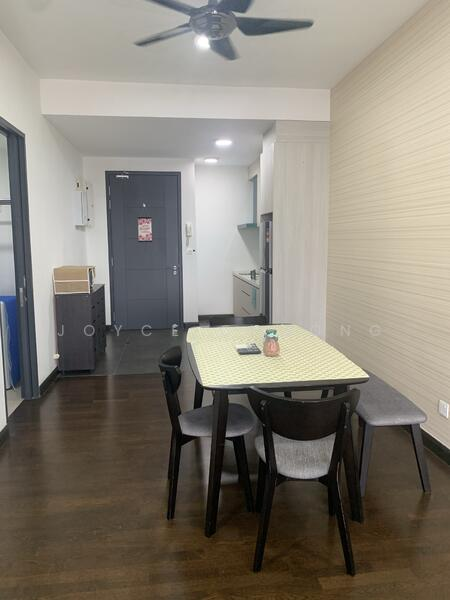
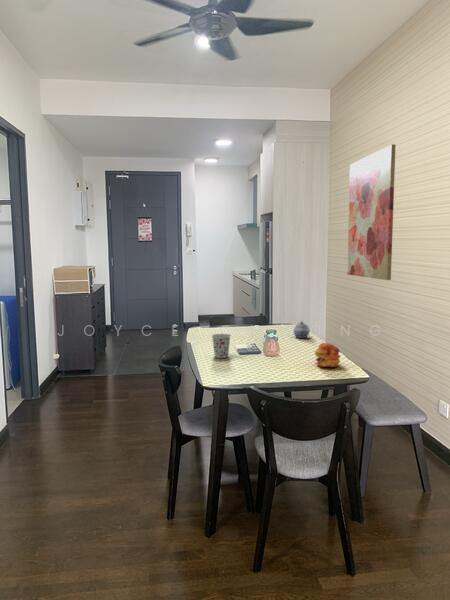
+ wall art (368, 217)
+ teapot (301, 329)
+ cup (221, 346)
+ flower (326, 353)
